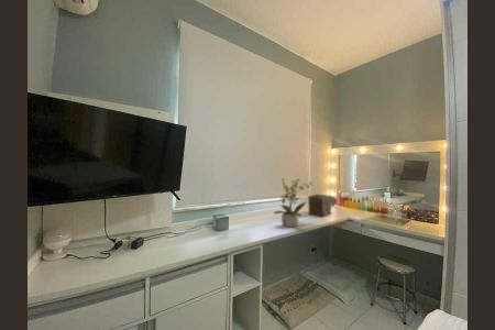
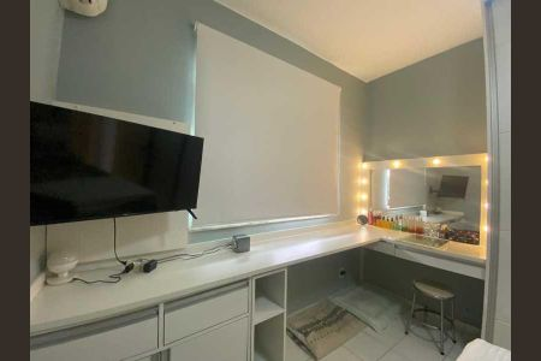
- book stack (319, 205)
- potted plant (290, 200)
